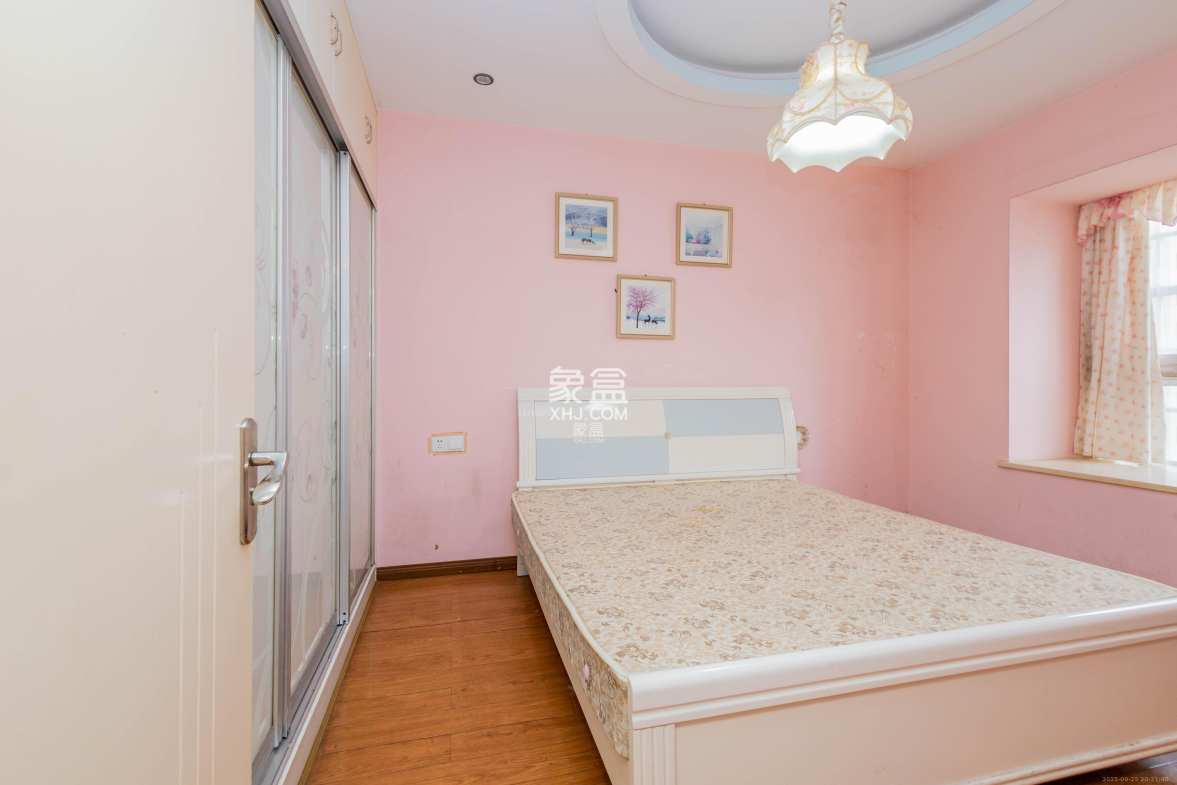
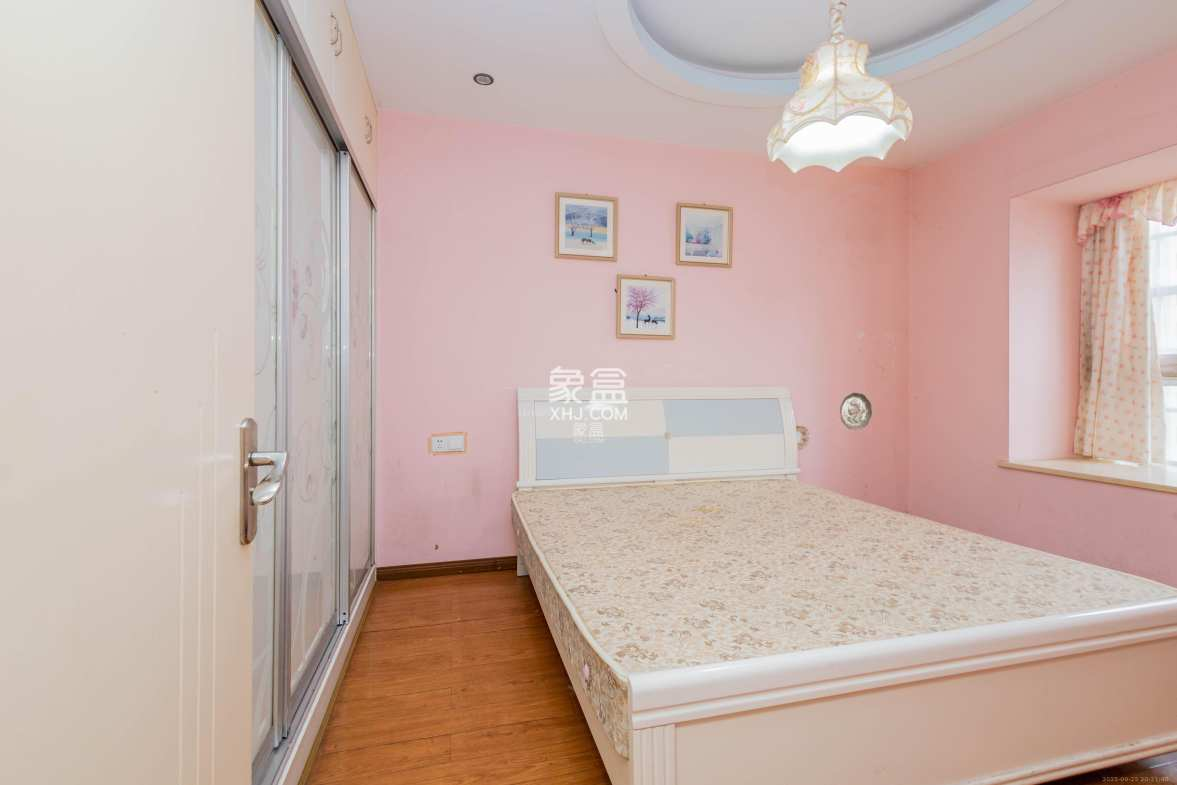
+ decorative plate (854, 411)
